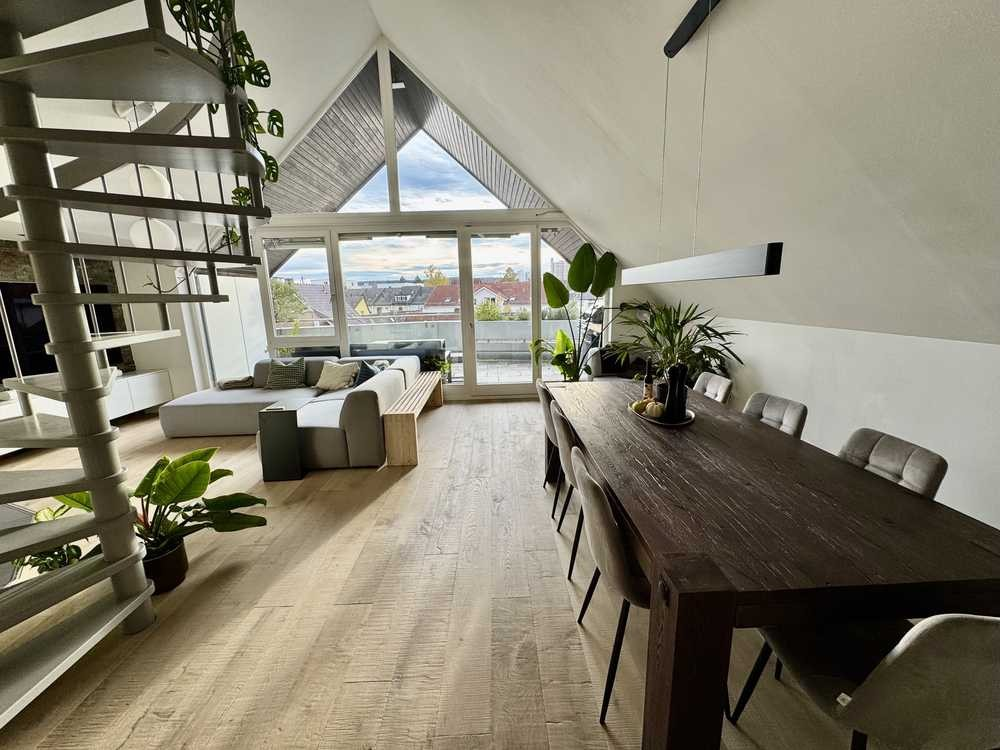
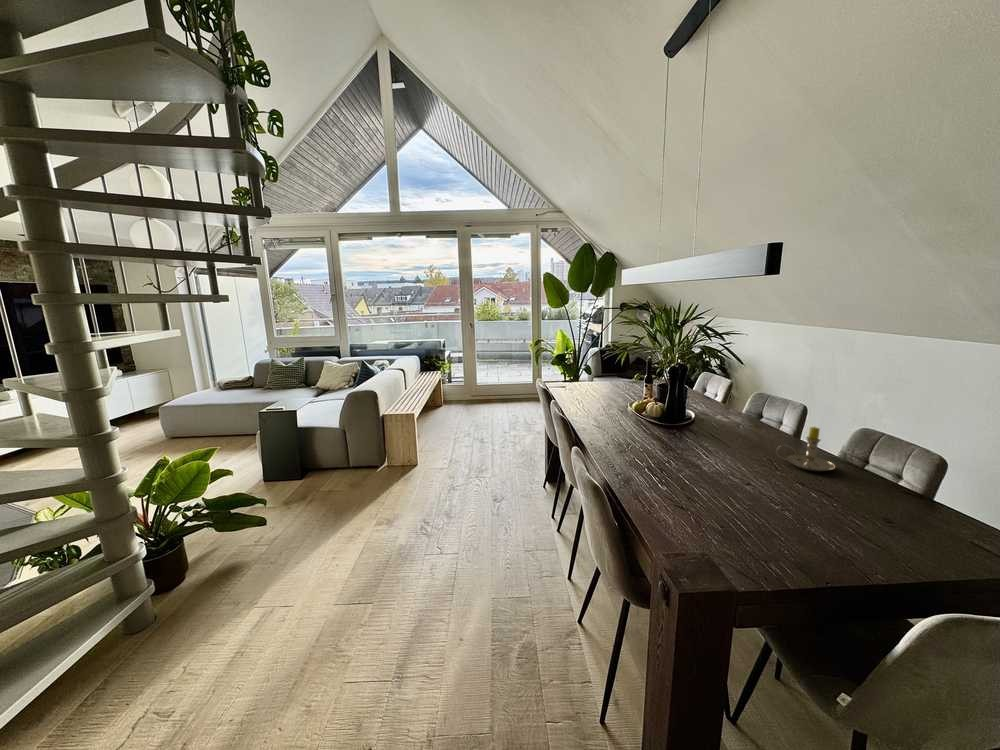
+ candlestick (807, 445)
